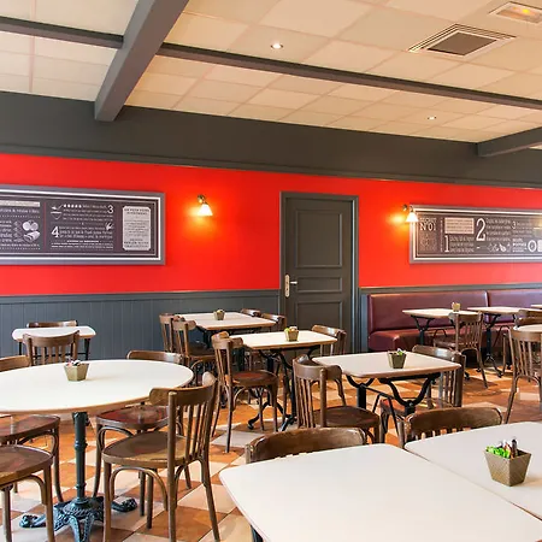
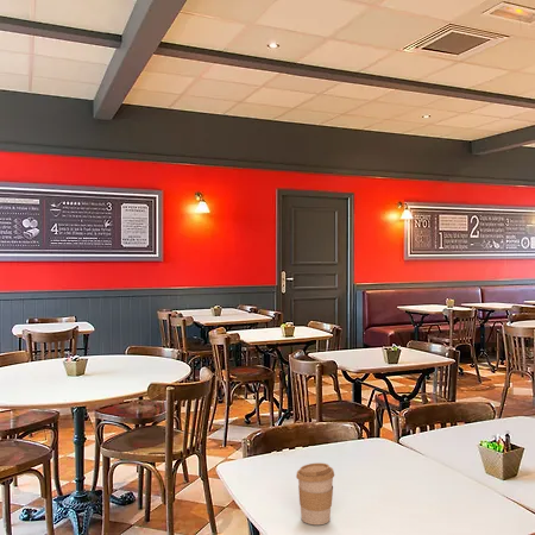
+ coffee cup (315, 491)
